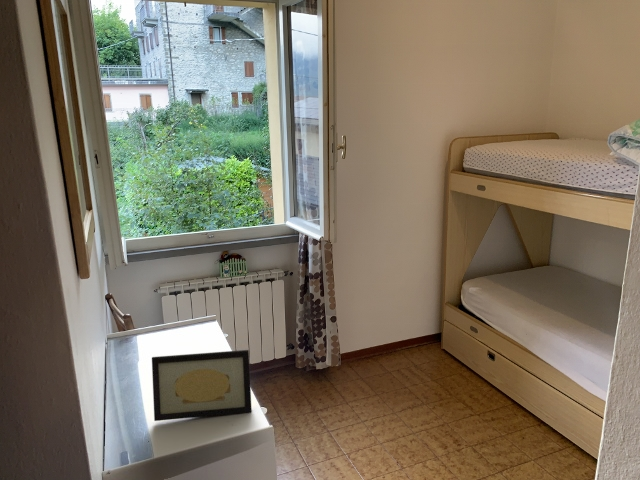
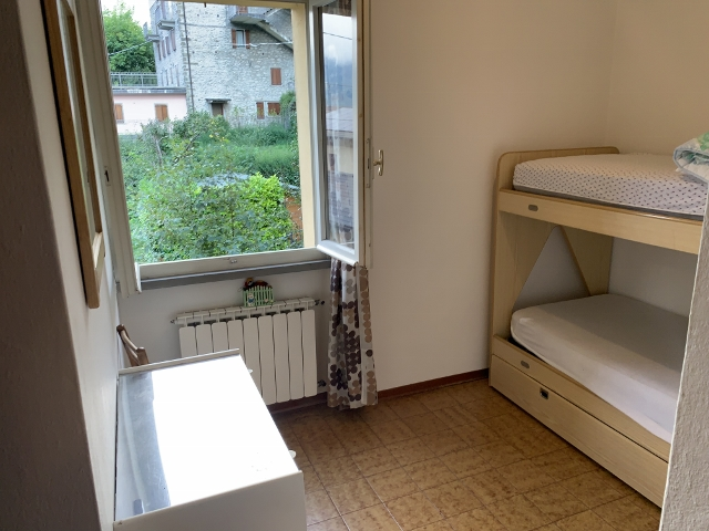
- picture frame (203, 381)
